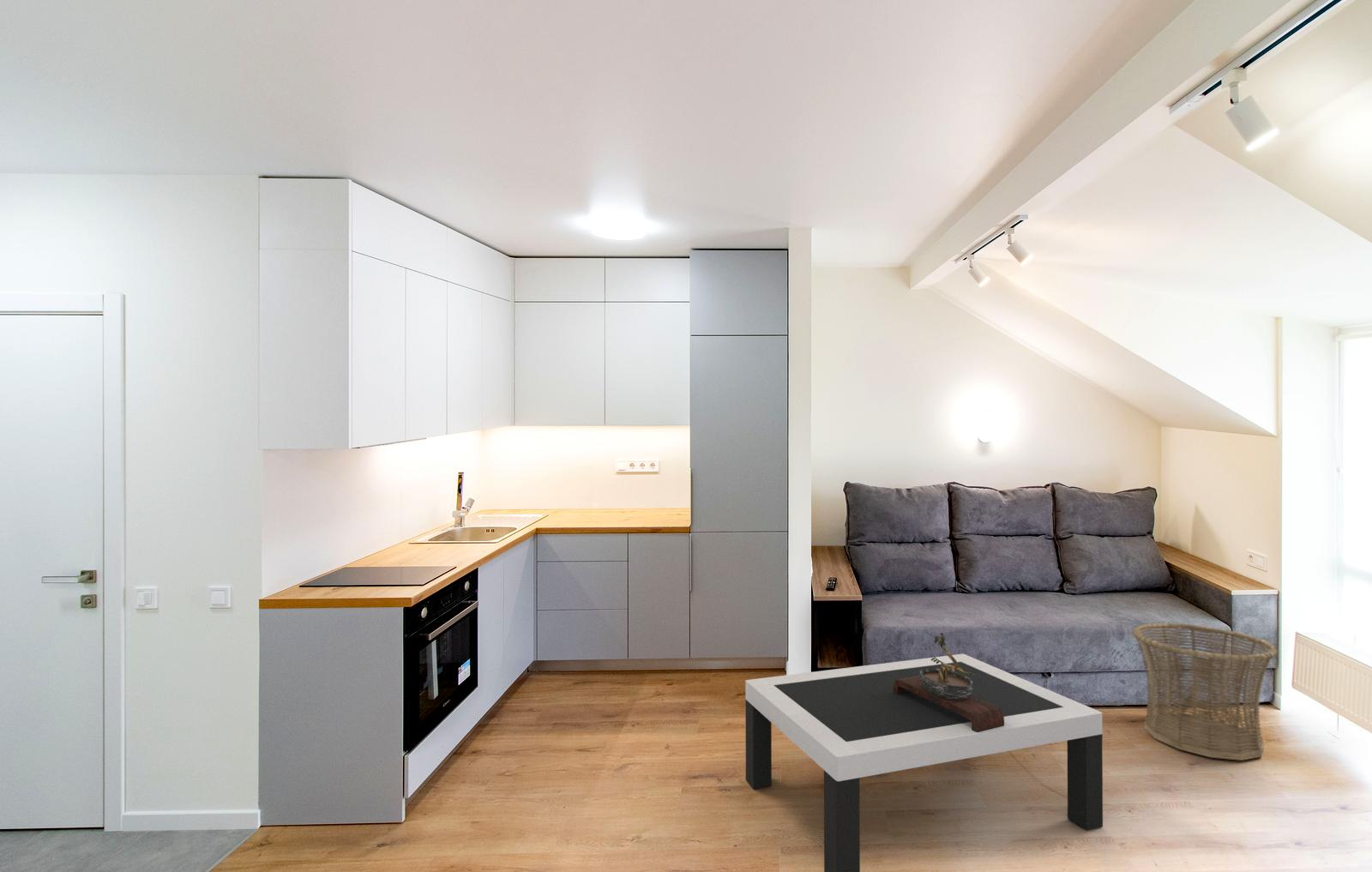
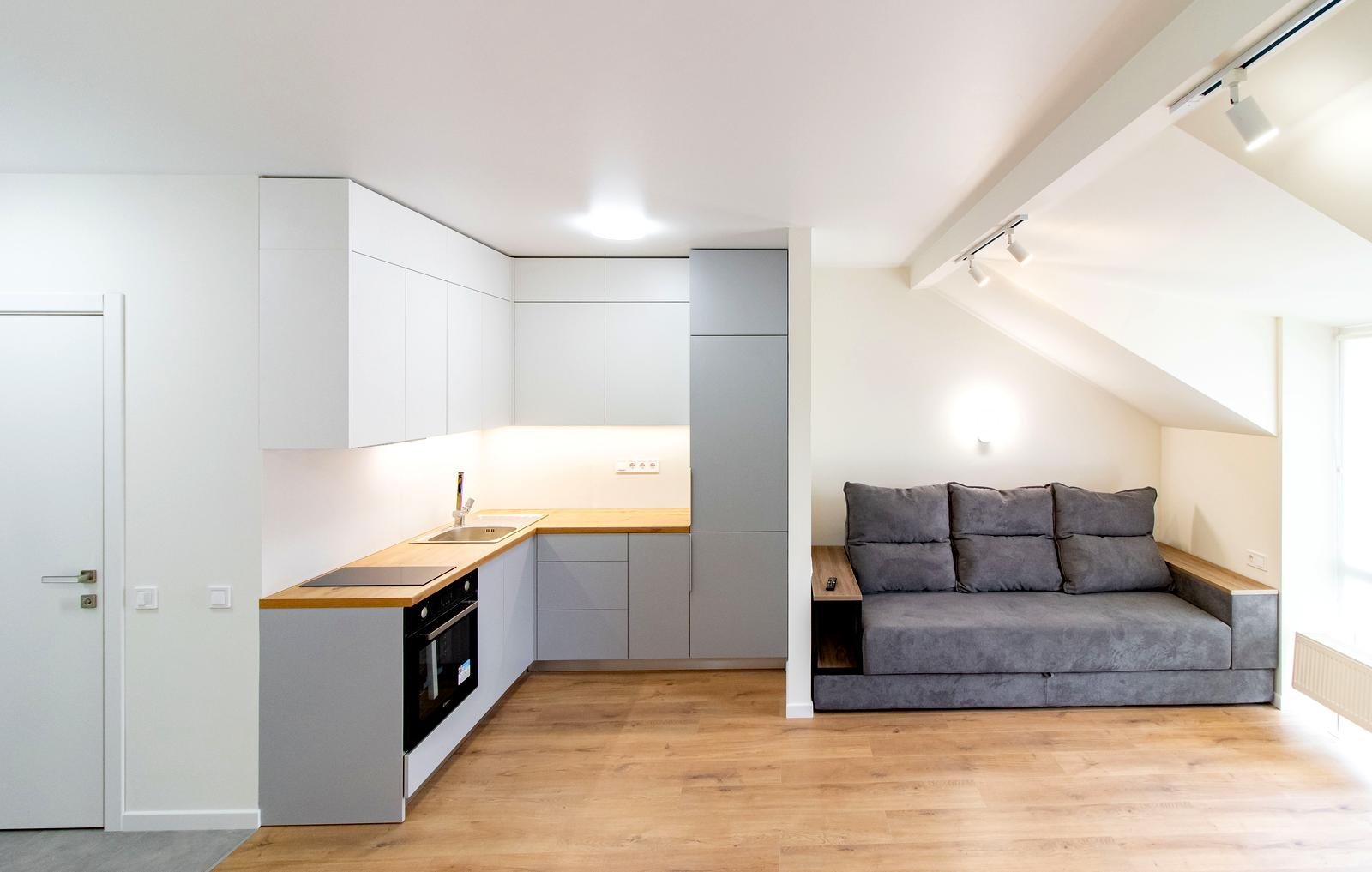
- coffee table (912, 748)
- bonsai tree (945, 669)
- basket (1201, 687)
